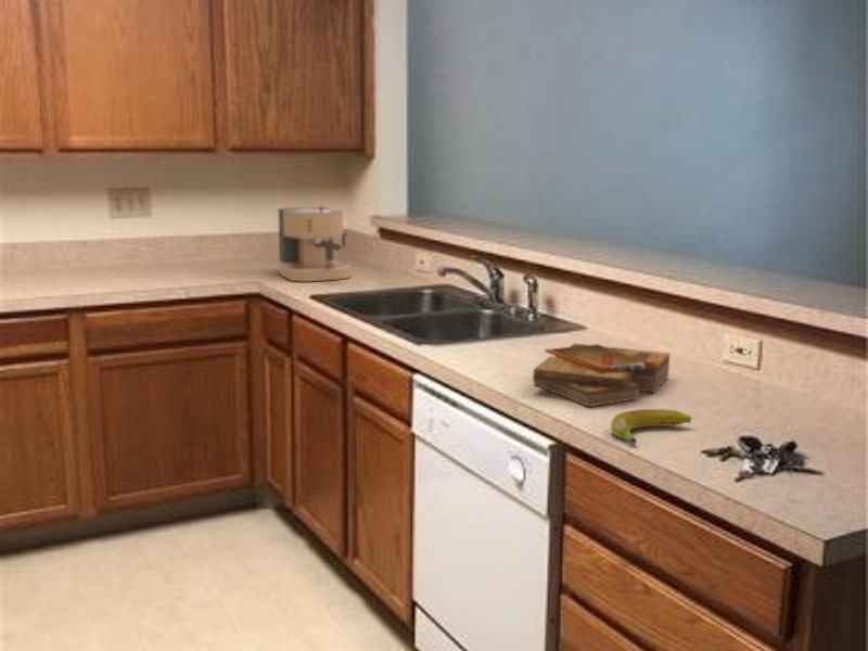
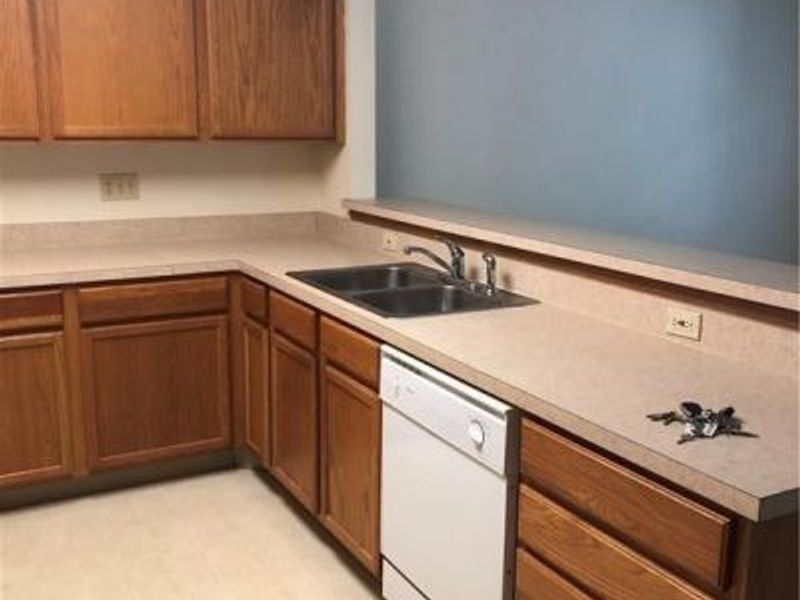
- coffee maker (316, 241)
- clipboard (598, 365)
- banana (646, 422)
